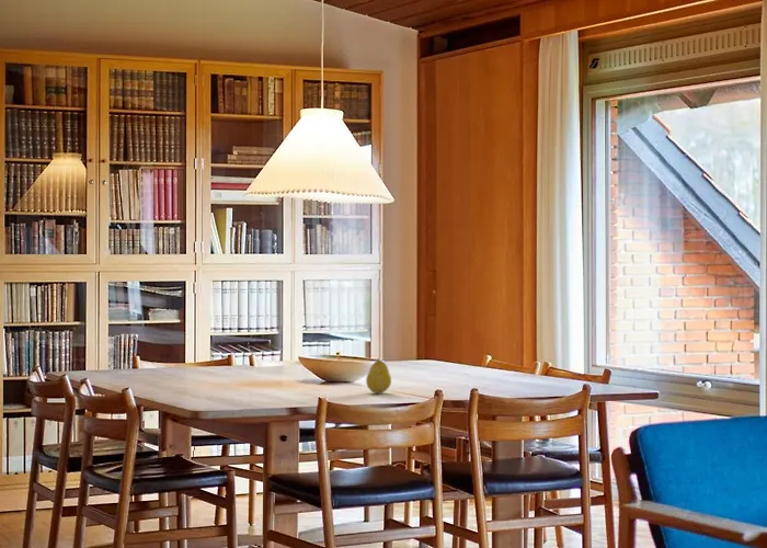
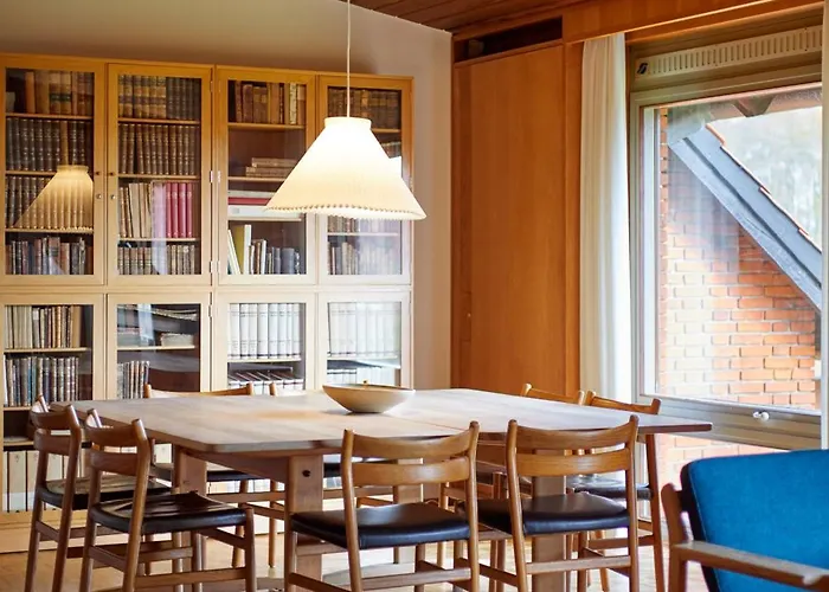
- fruit (379, 375)
